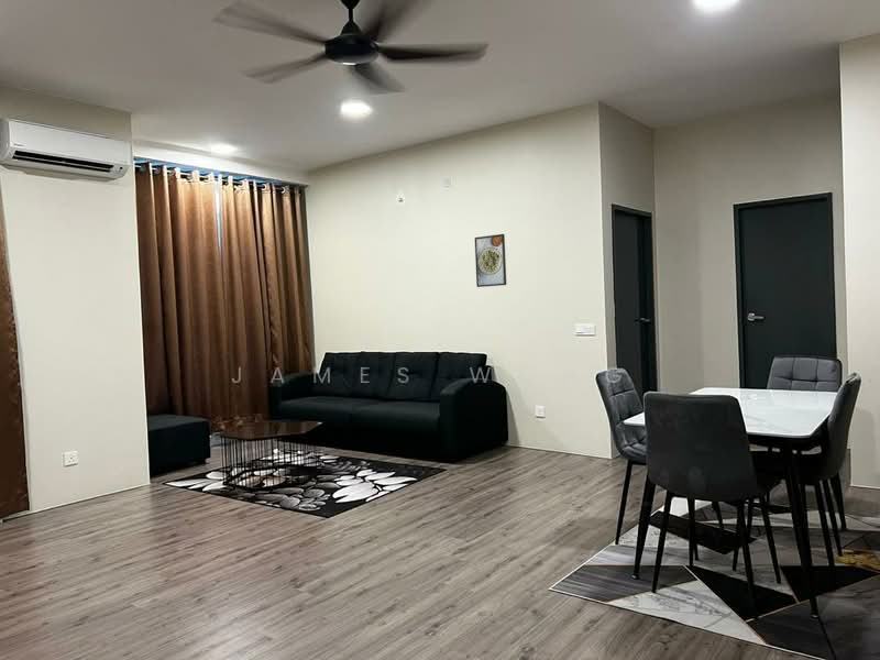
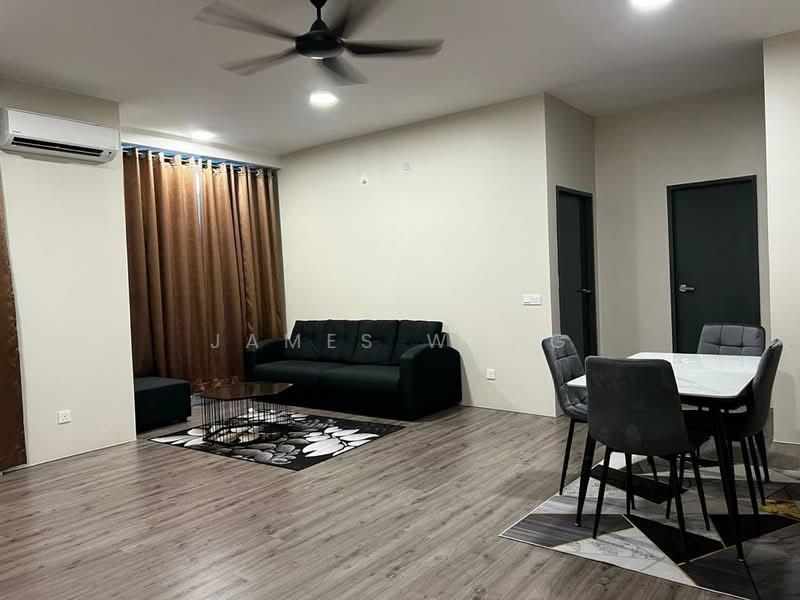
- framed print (490, 261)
